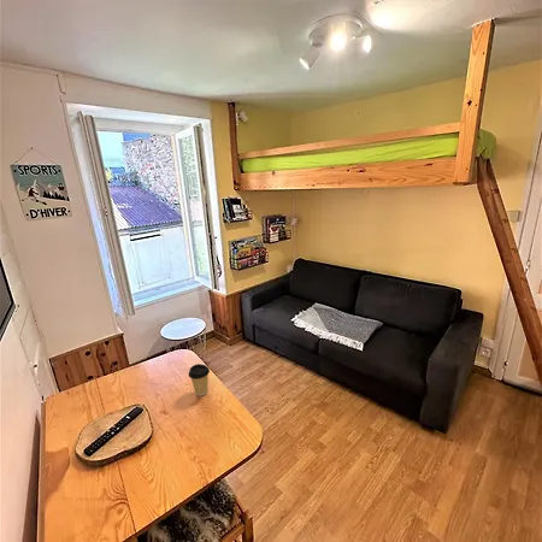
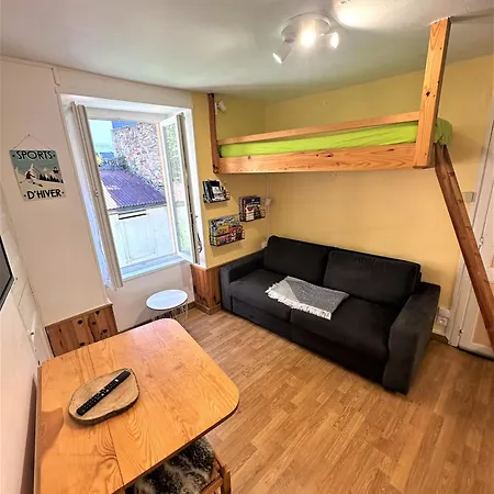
- coffee cup (200, 379)
